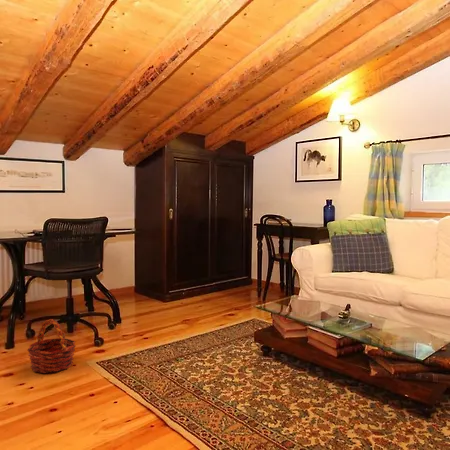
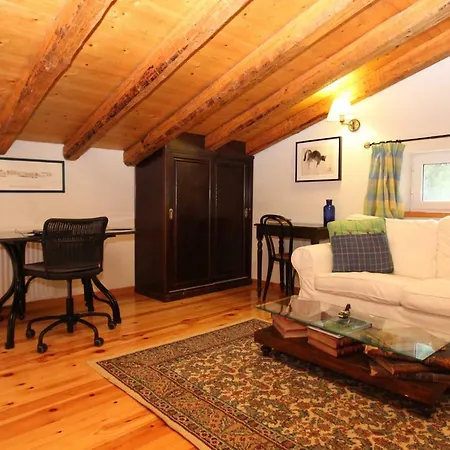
- basket (52, 342)
